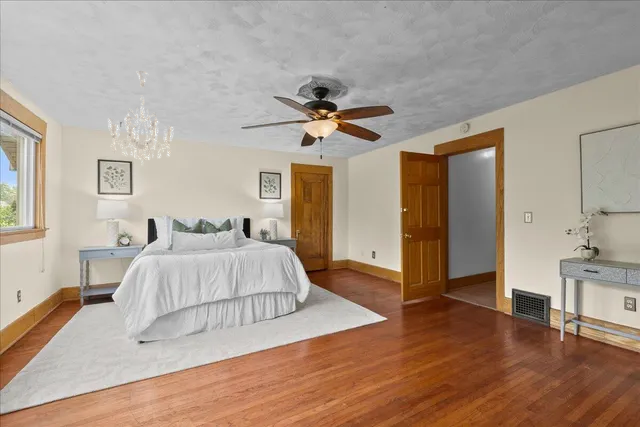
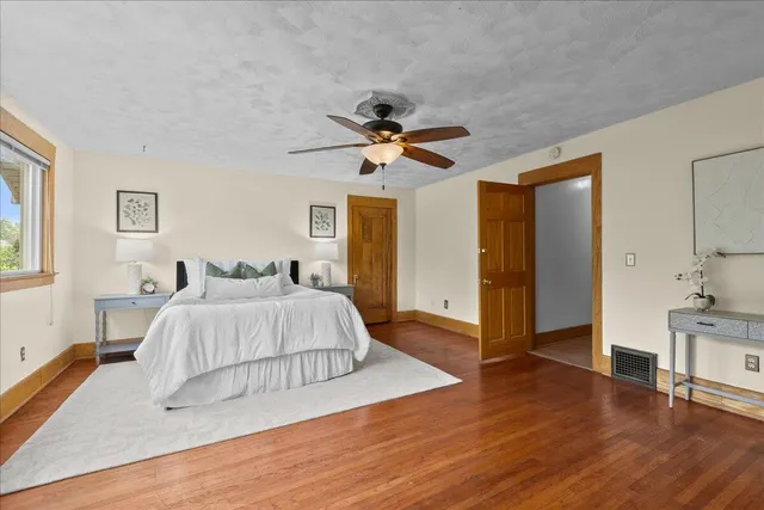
- chandelier (142, 120)
